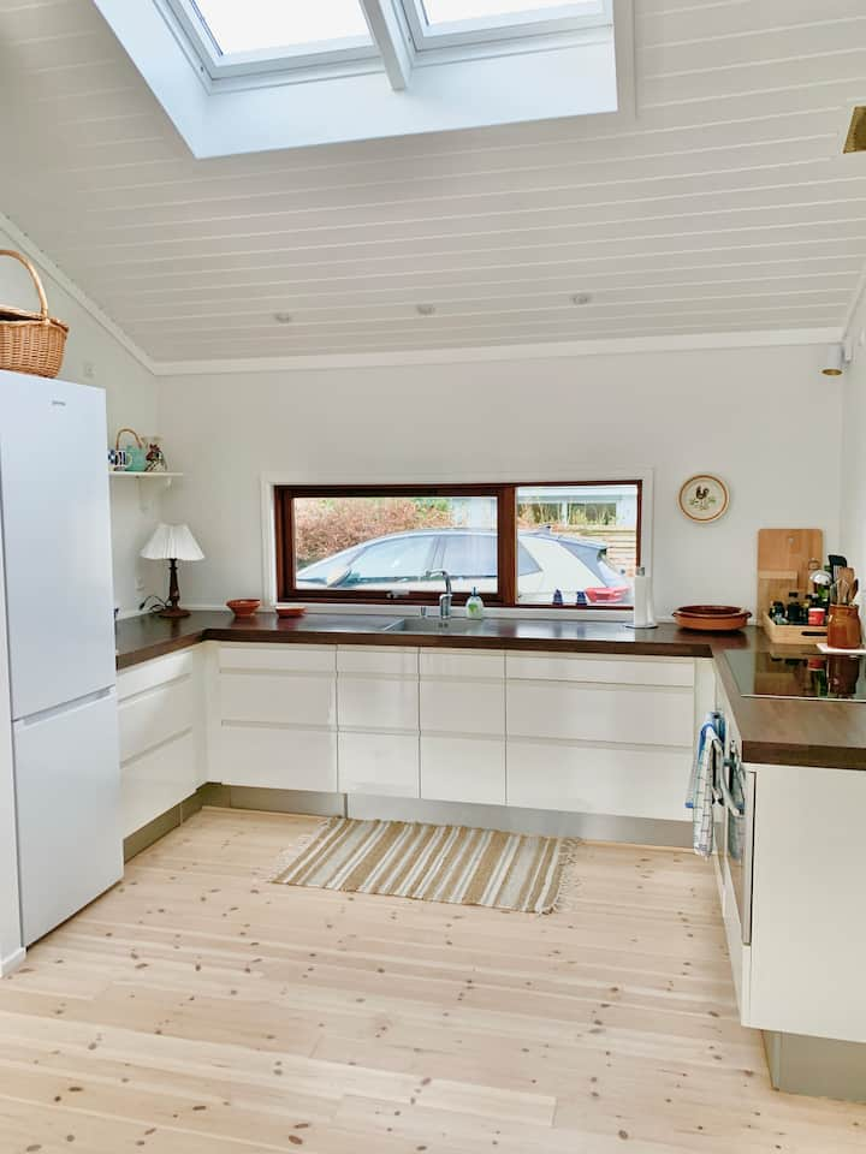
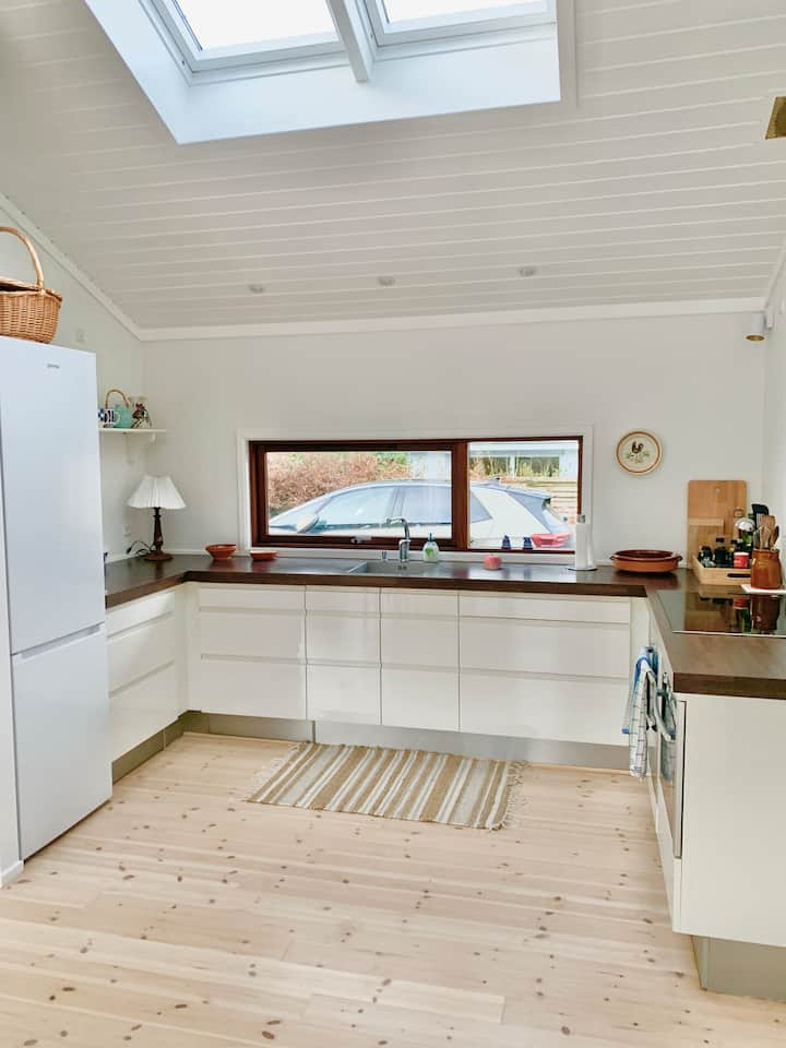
+ fruit (492, 560)
